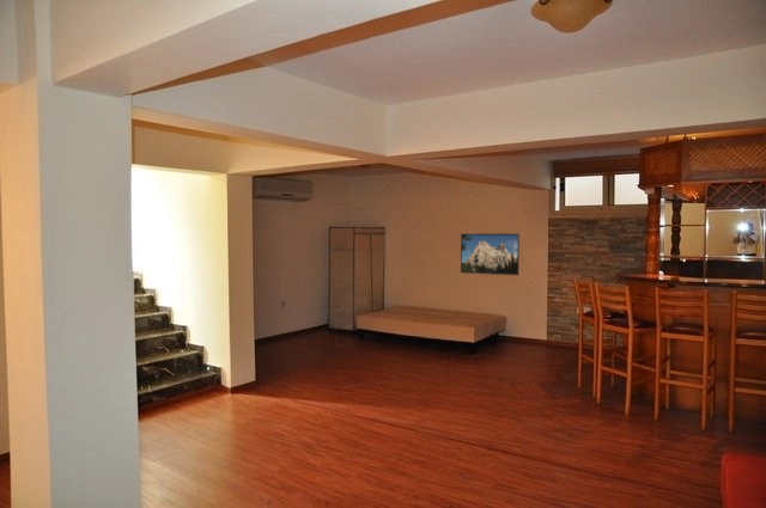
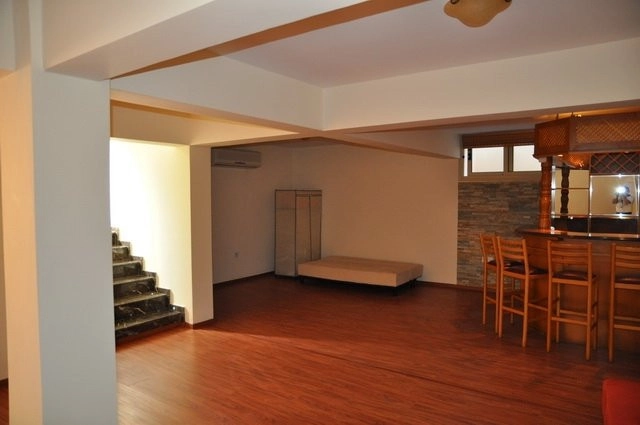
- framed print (488, 253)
